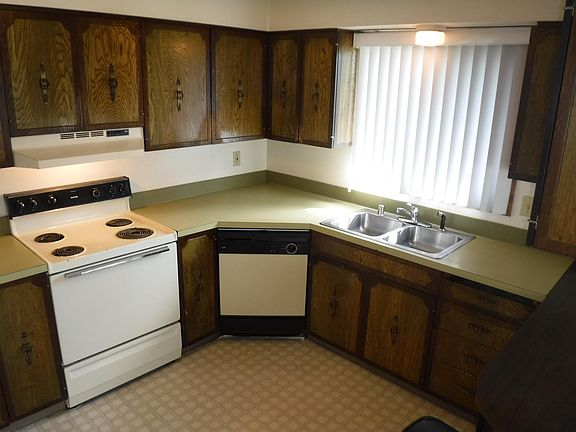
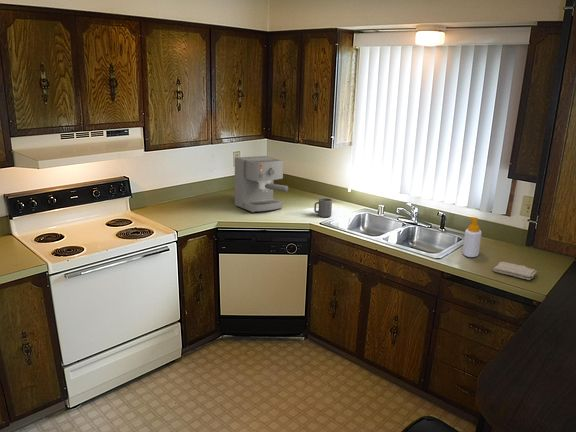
+ washcloth (514, 270)
+ soap bottle (472, 236)
+ coffee maker (262, 183)
+ mug (322, 207)
